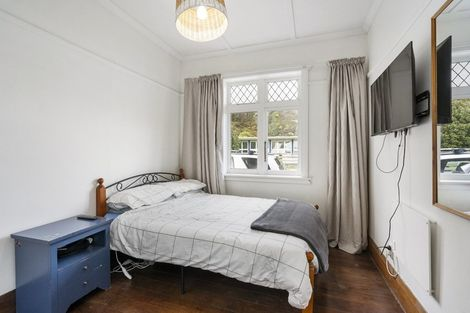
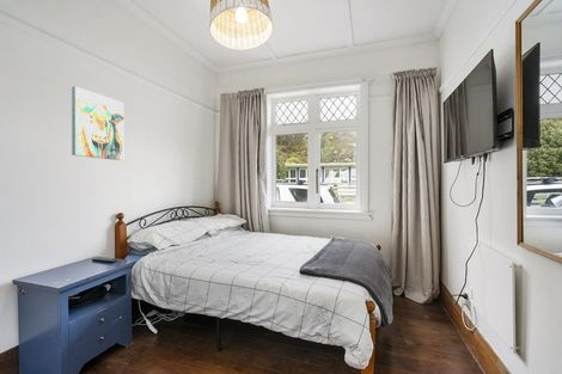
+ wall art (99, 125)
